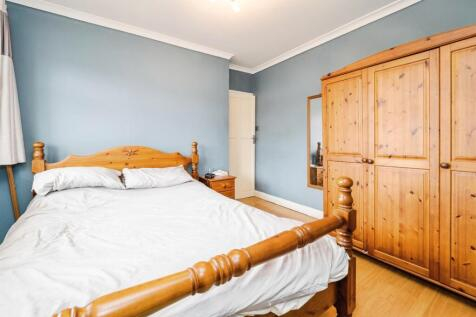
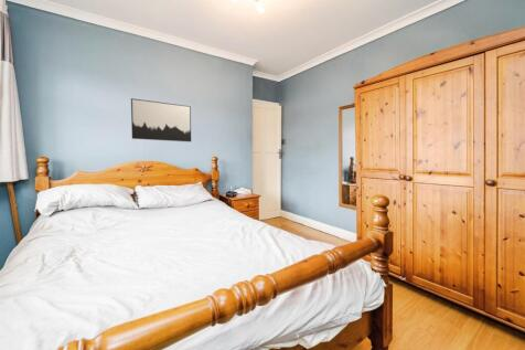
+ wall art (162, 121)
